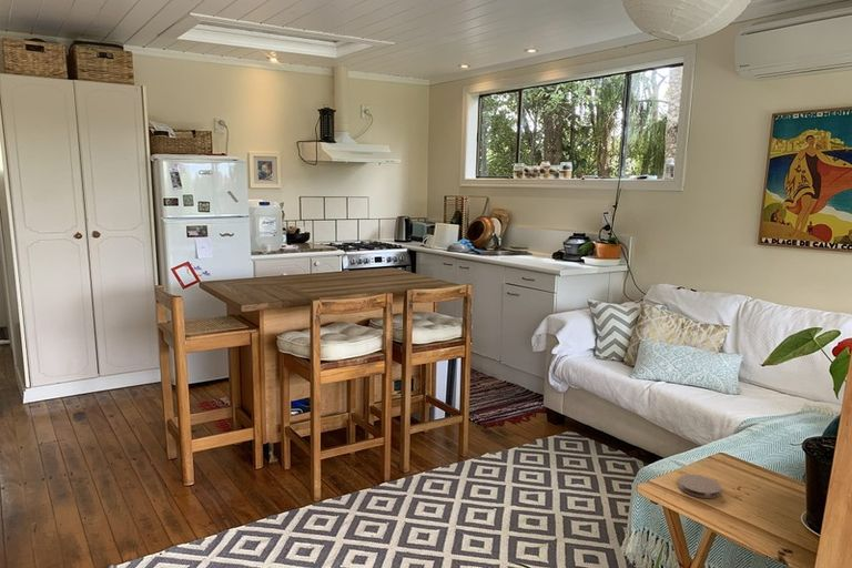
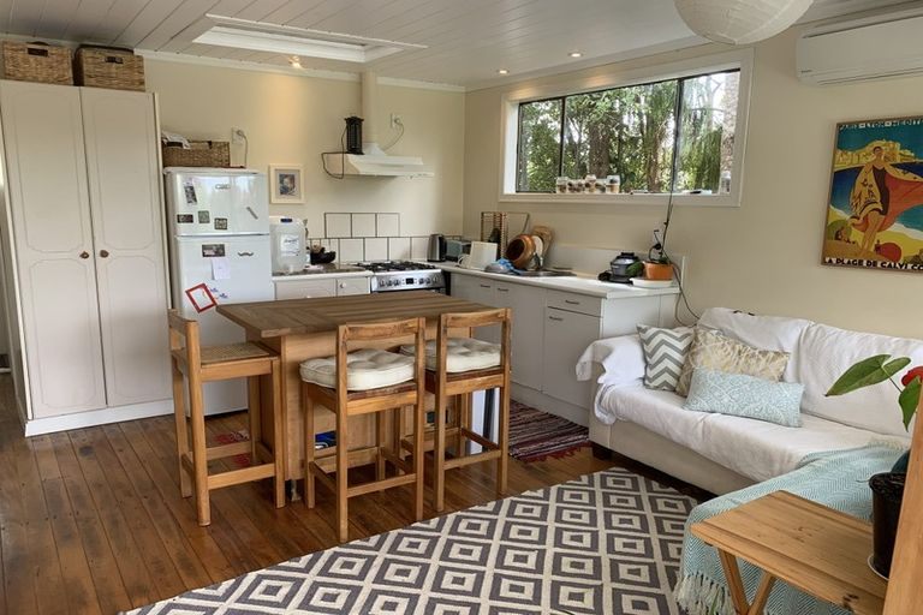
- coaster (699, 486)
